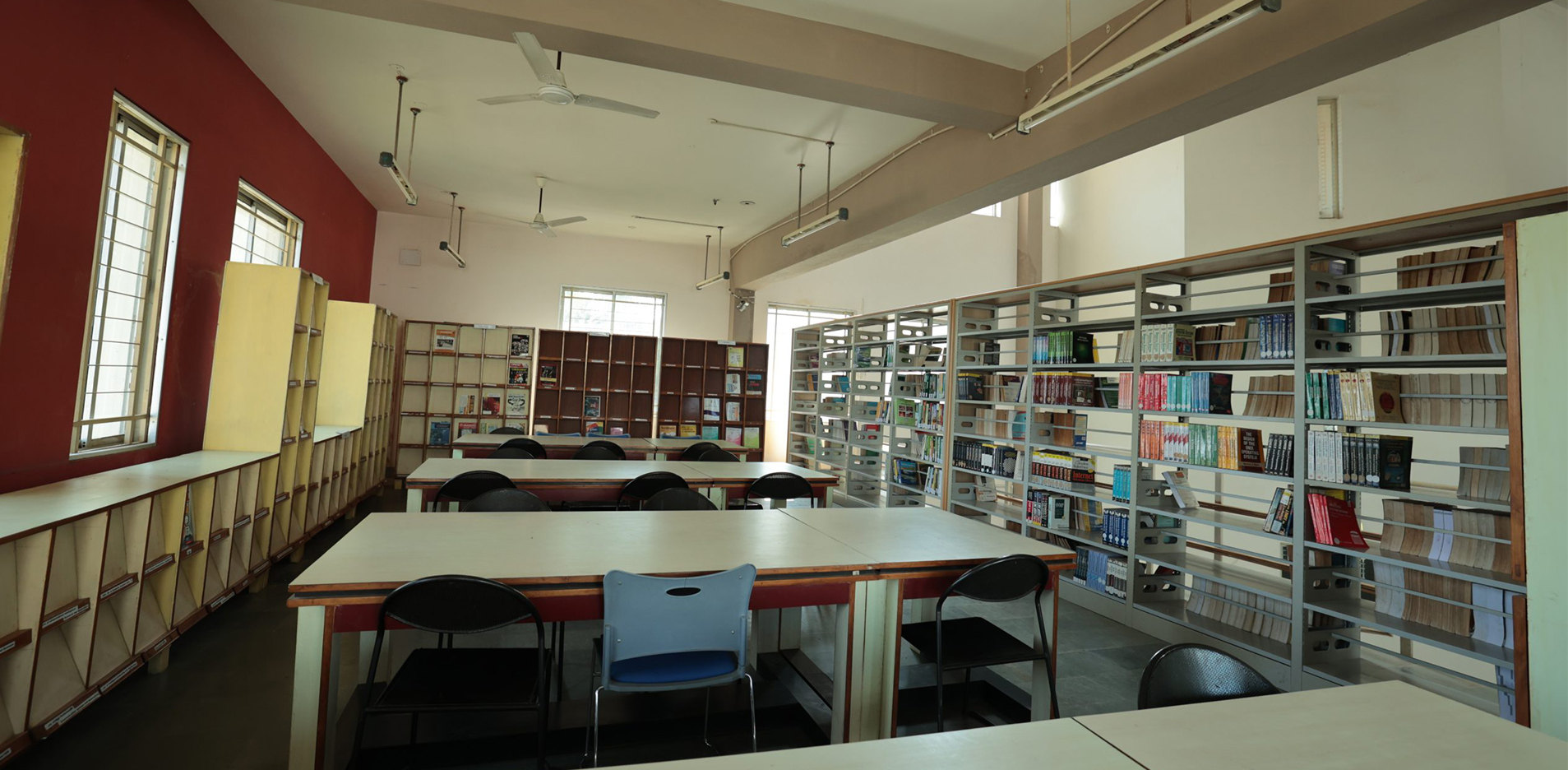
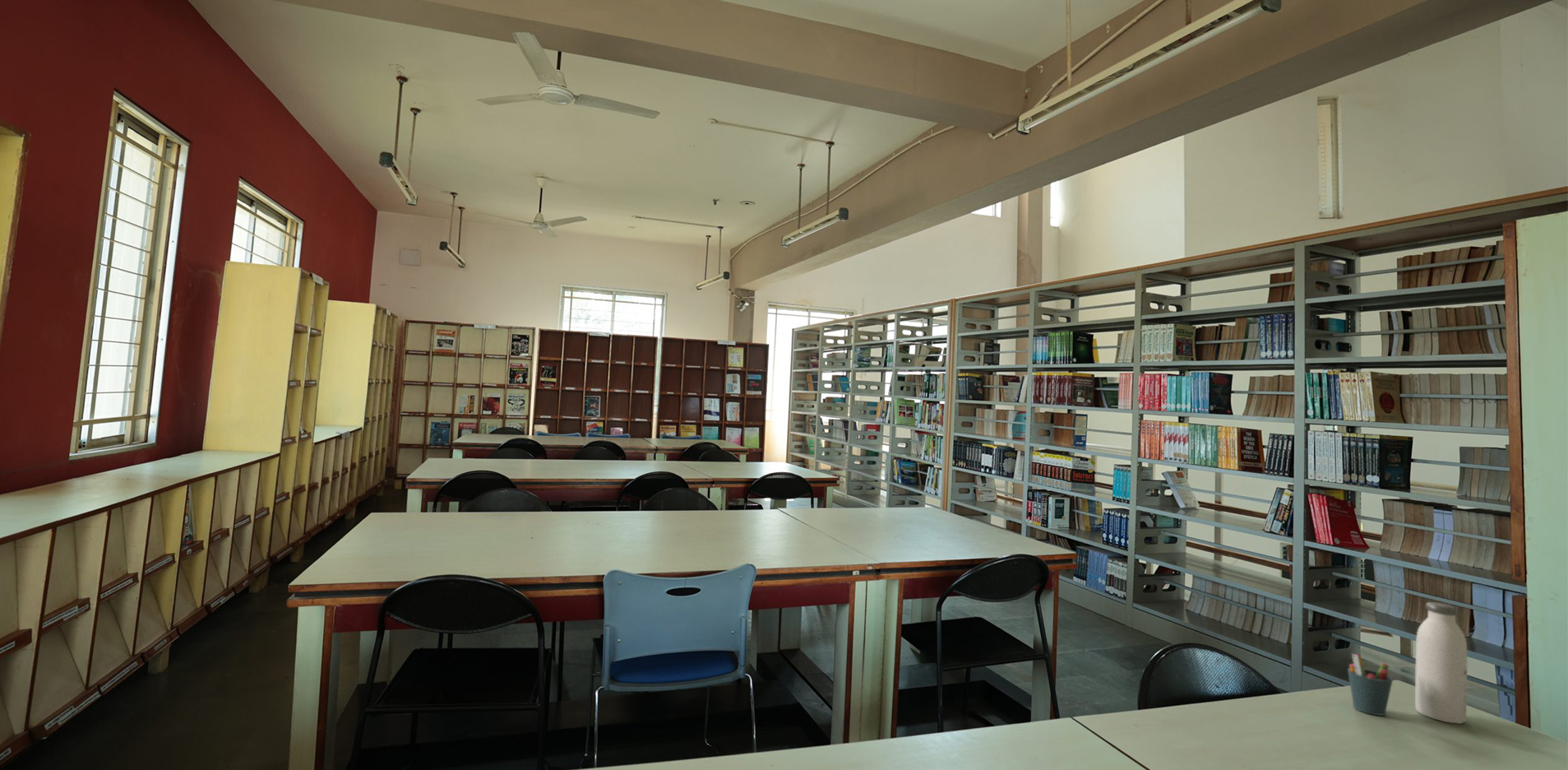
+ water bottle (1441, 660)
+ pen holder (1369, 682)
